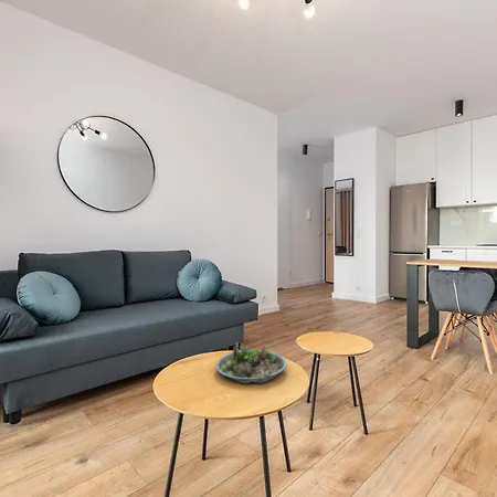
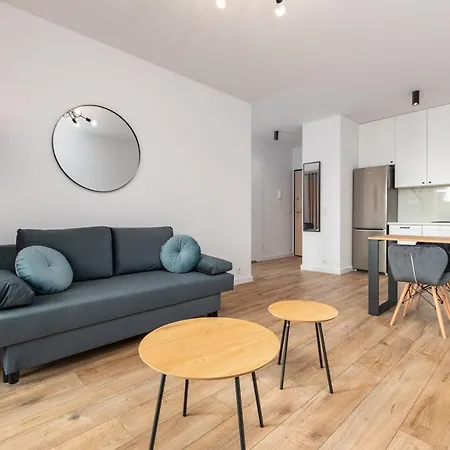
- succulent planter (251, 357)
